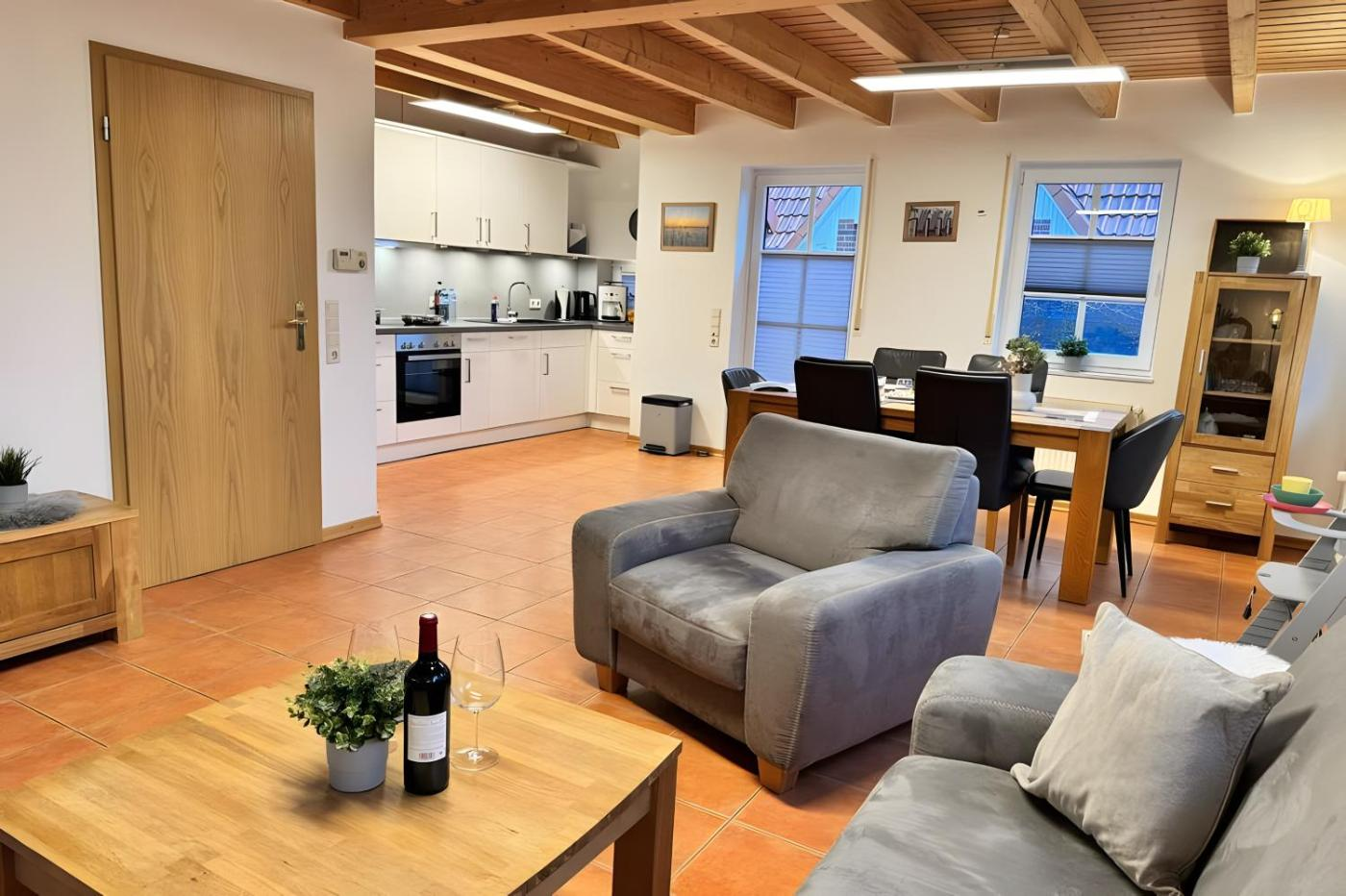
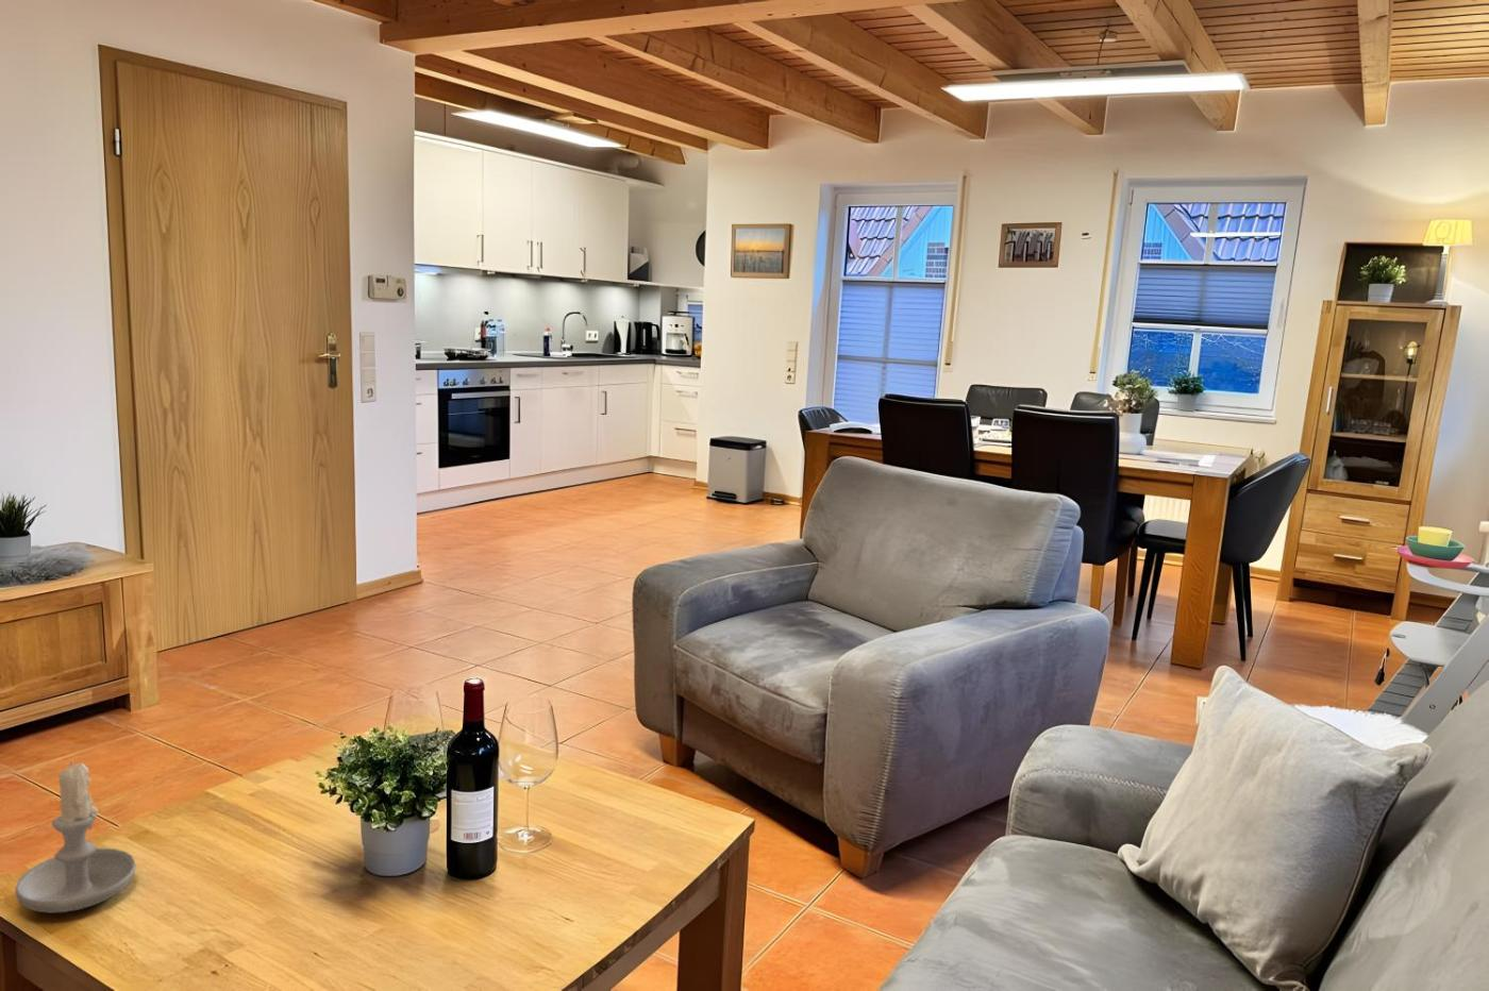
+ candle (73, 828)
